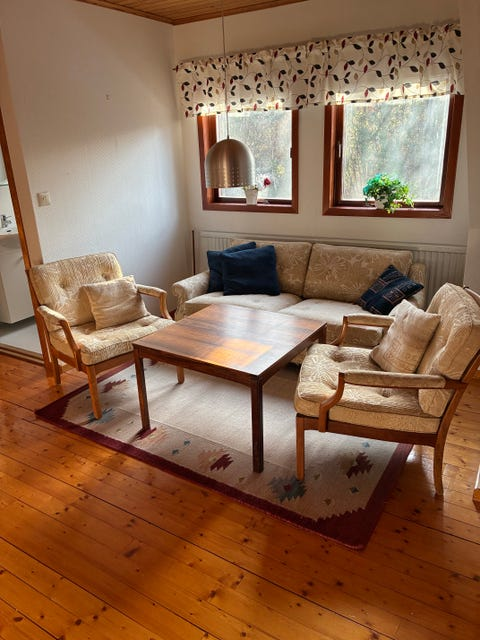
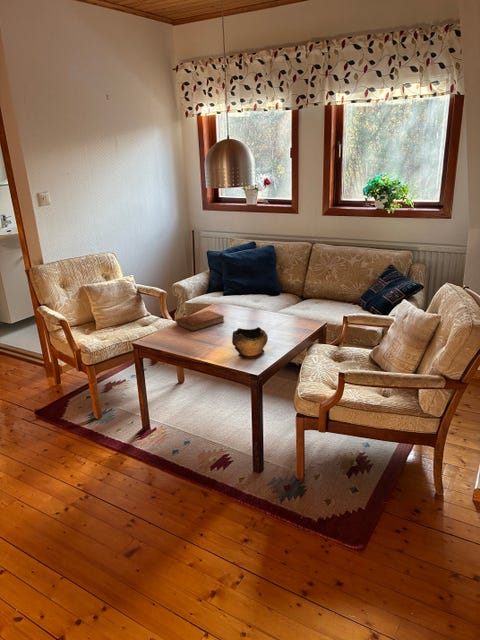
+ bible (200, 320)
+ decorative bowl (249, 340)
